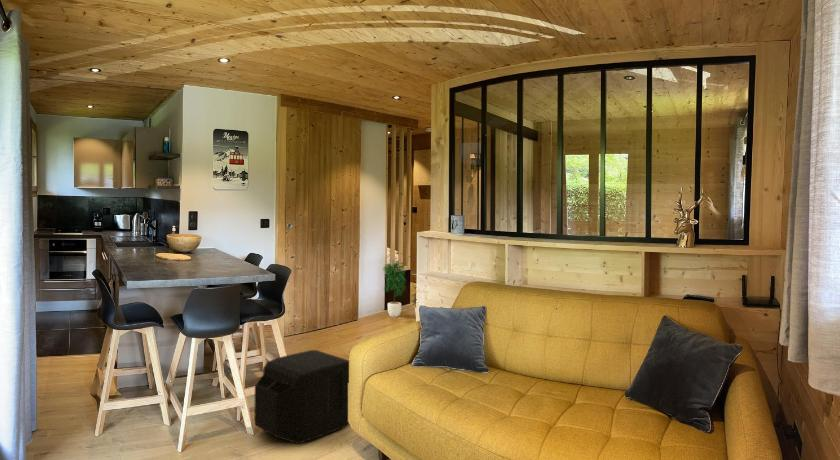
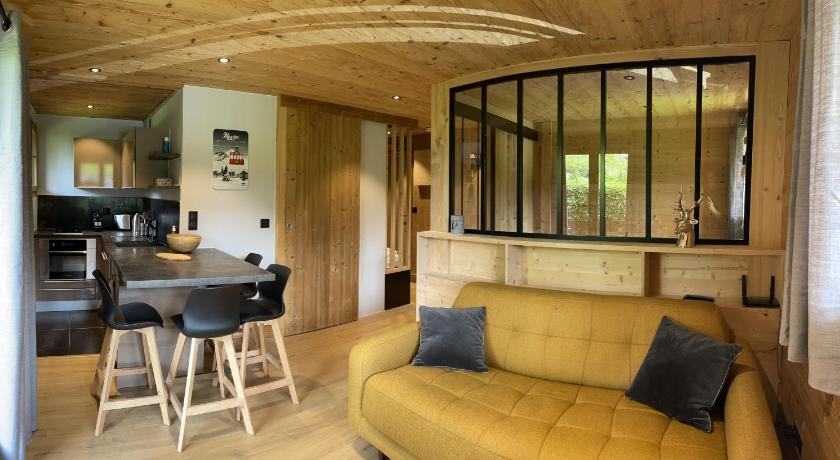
- ottoman (301, 394)
- potted plant (405, 286)
